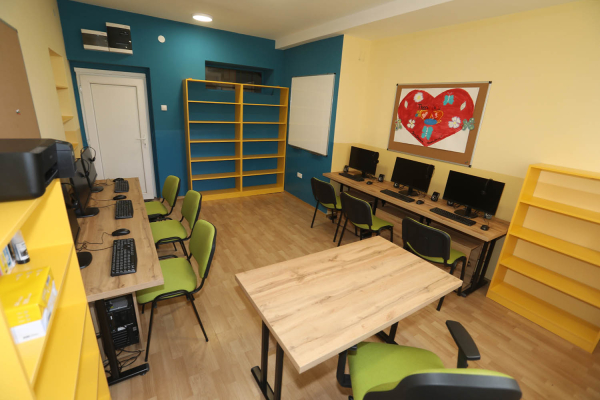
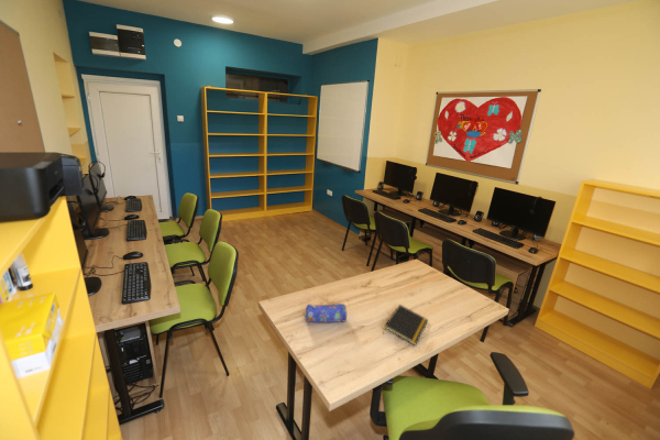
+ pencil case (326, 312)
+ notepad (407, 322)
